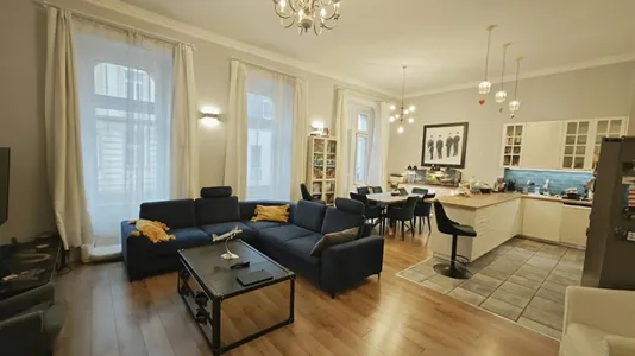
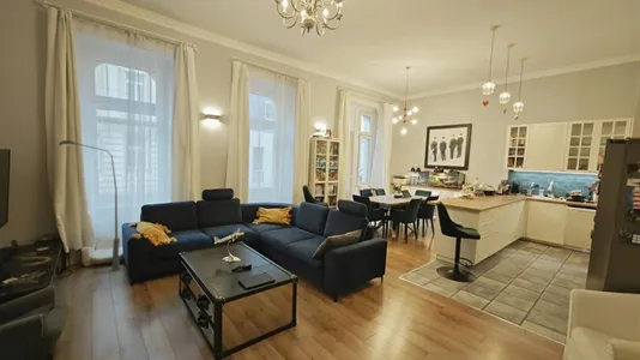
+ floor lamp (115, 208)
